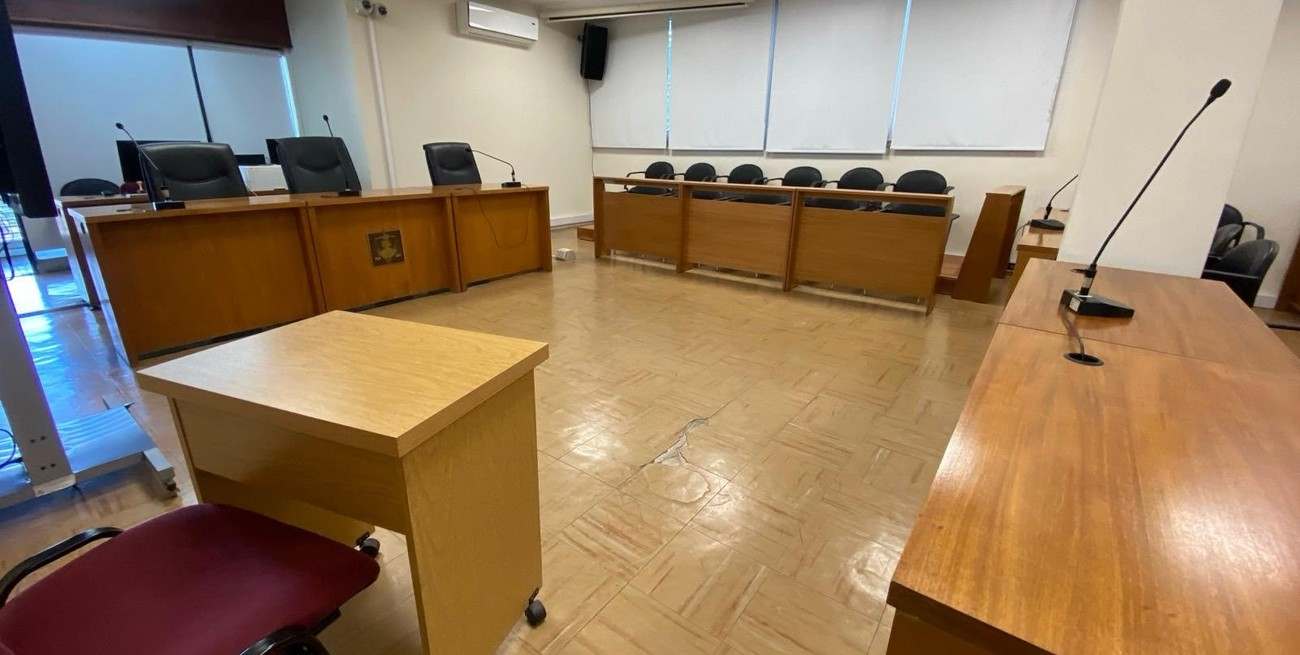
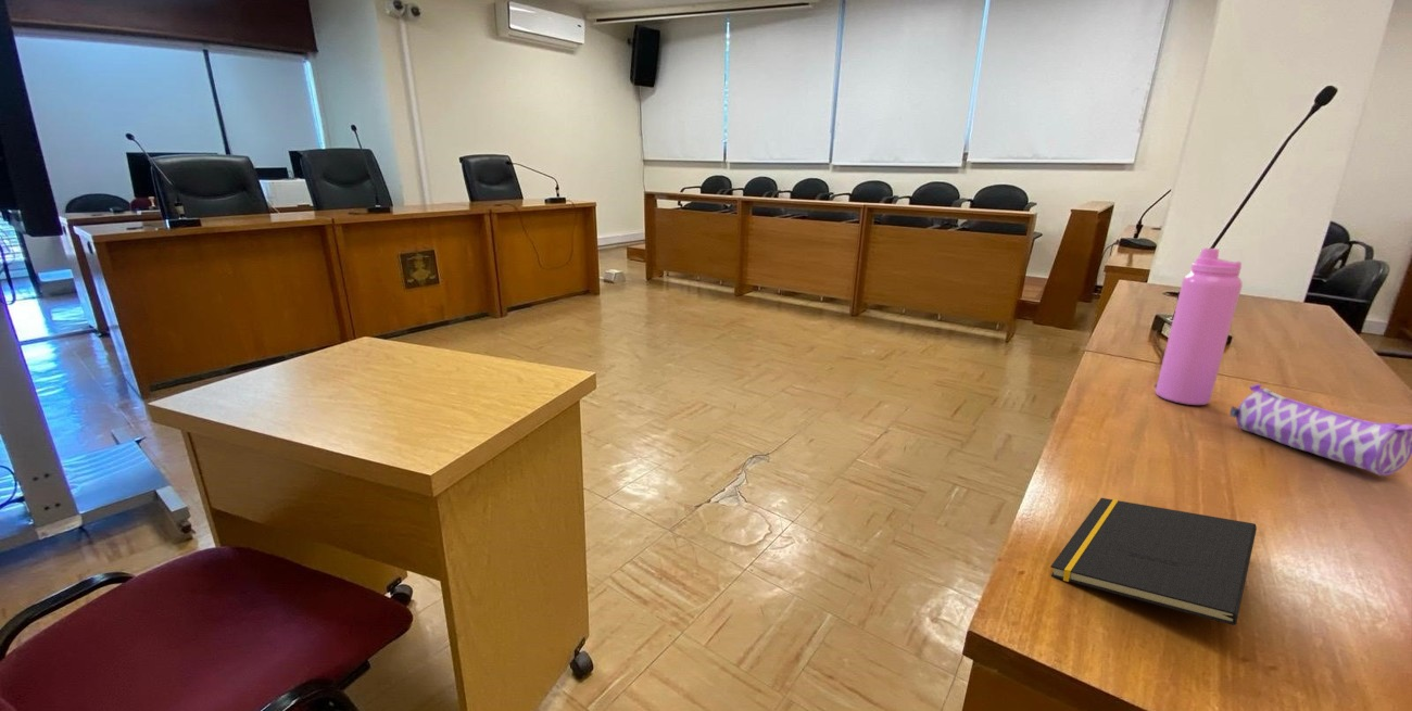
+ notepad (1155, 549)
+ pencil case (1318, 427)
+ water bottle (1200, 326)
